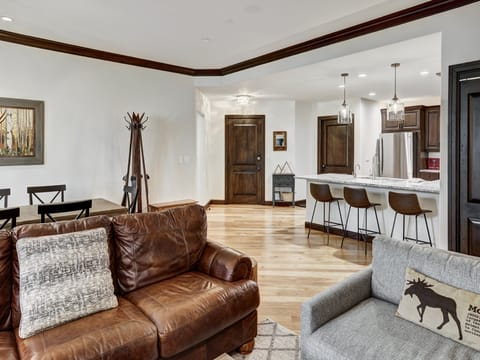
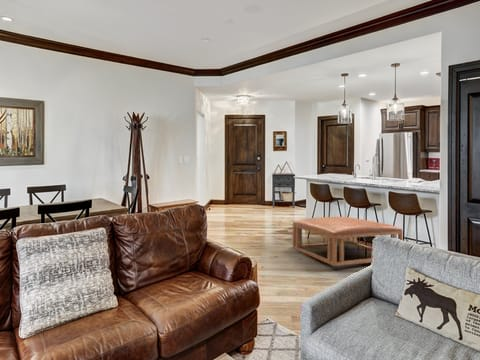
+ ottoman (343, 237)
